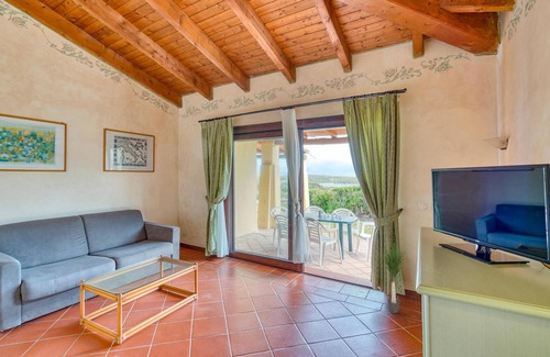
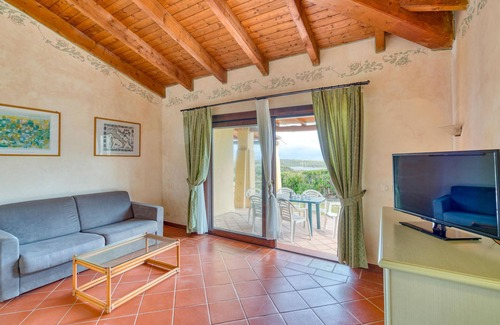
- potted plant (393, 275)
